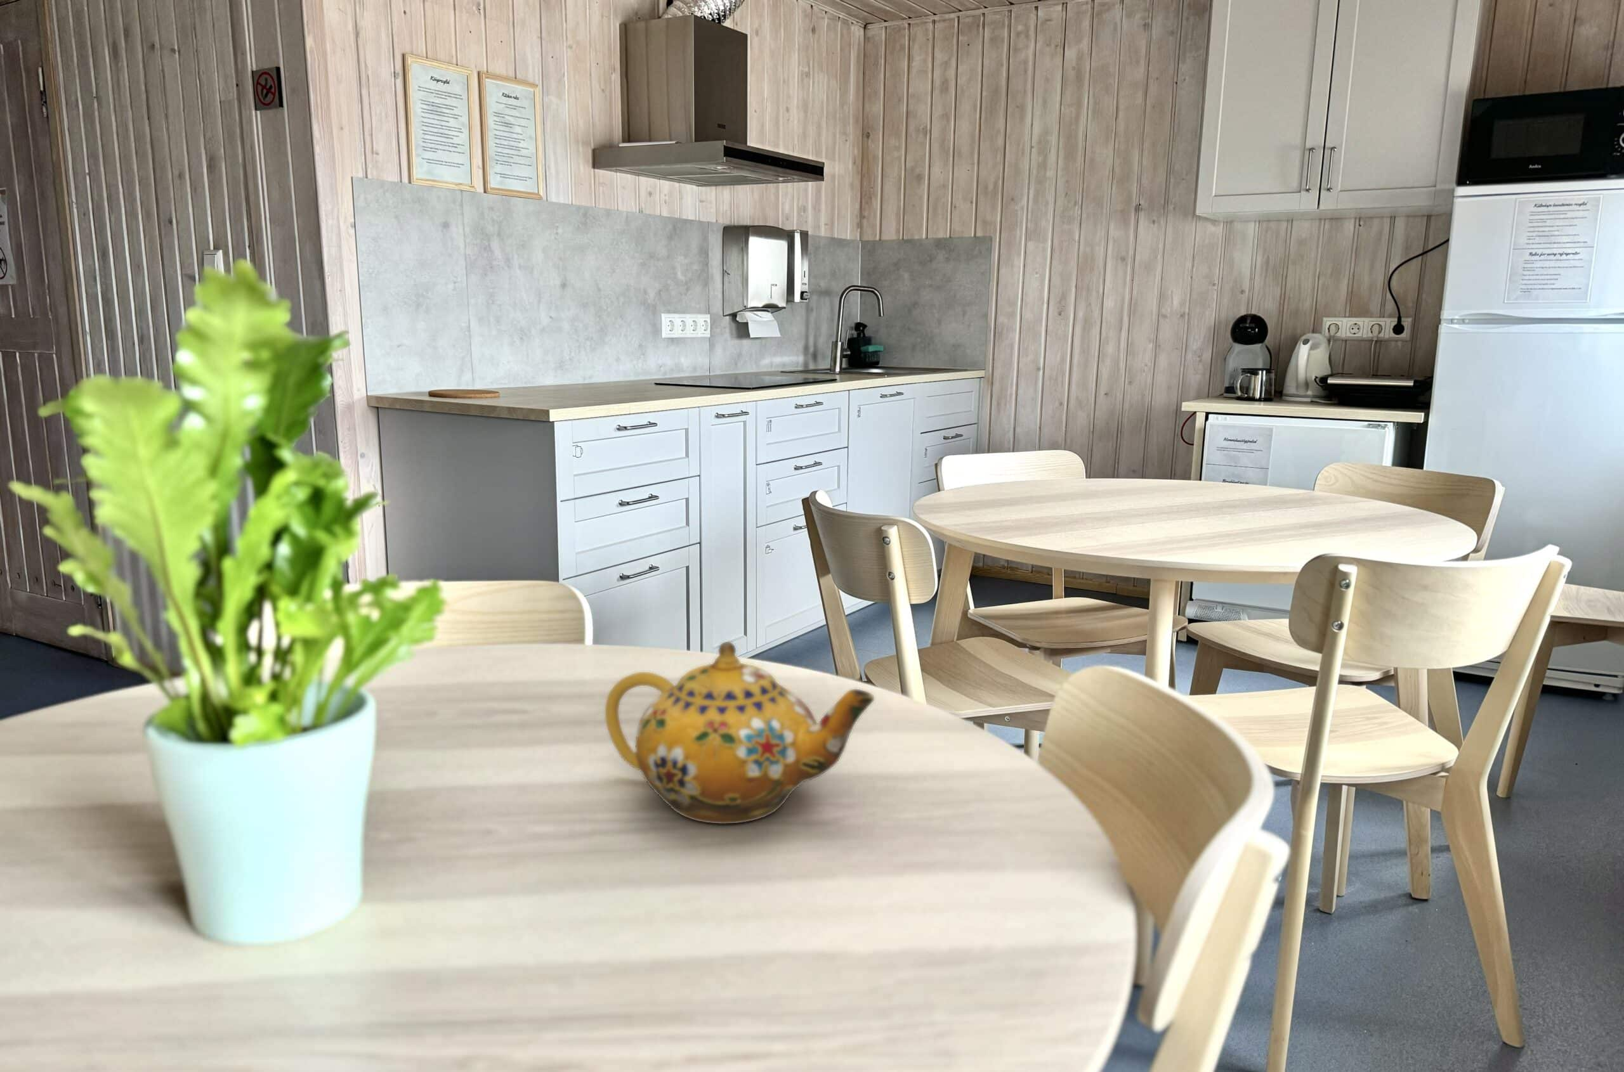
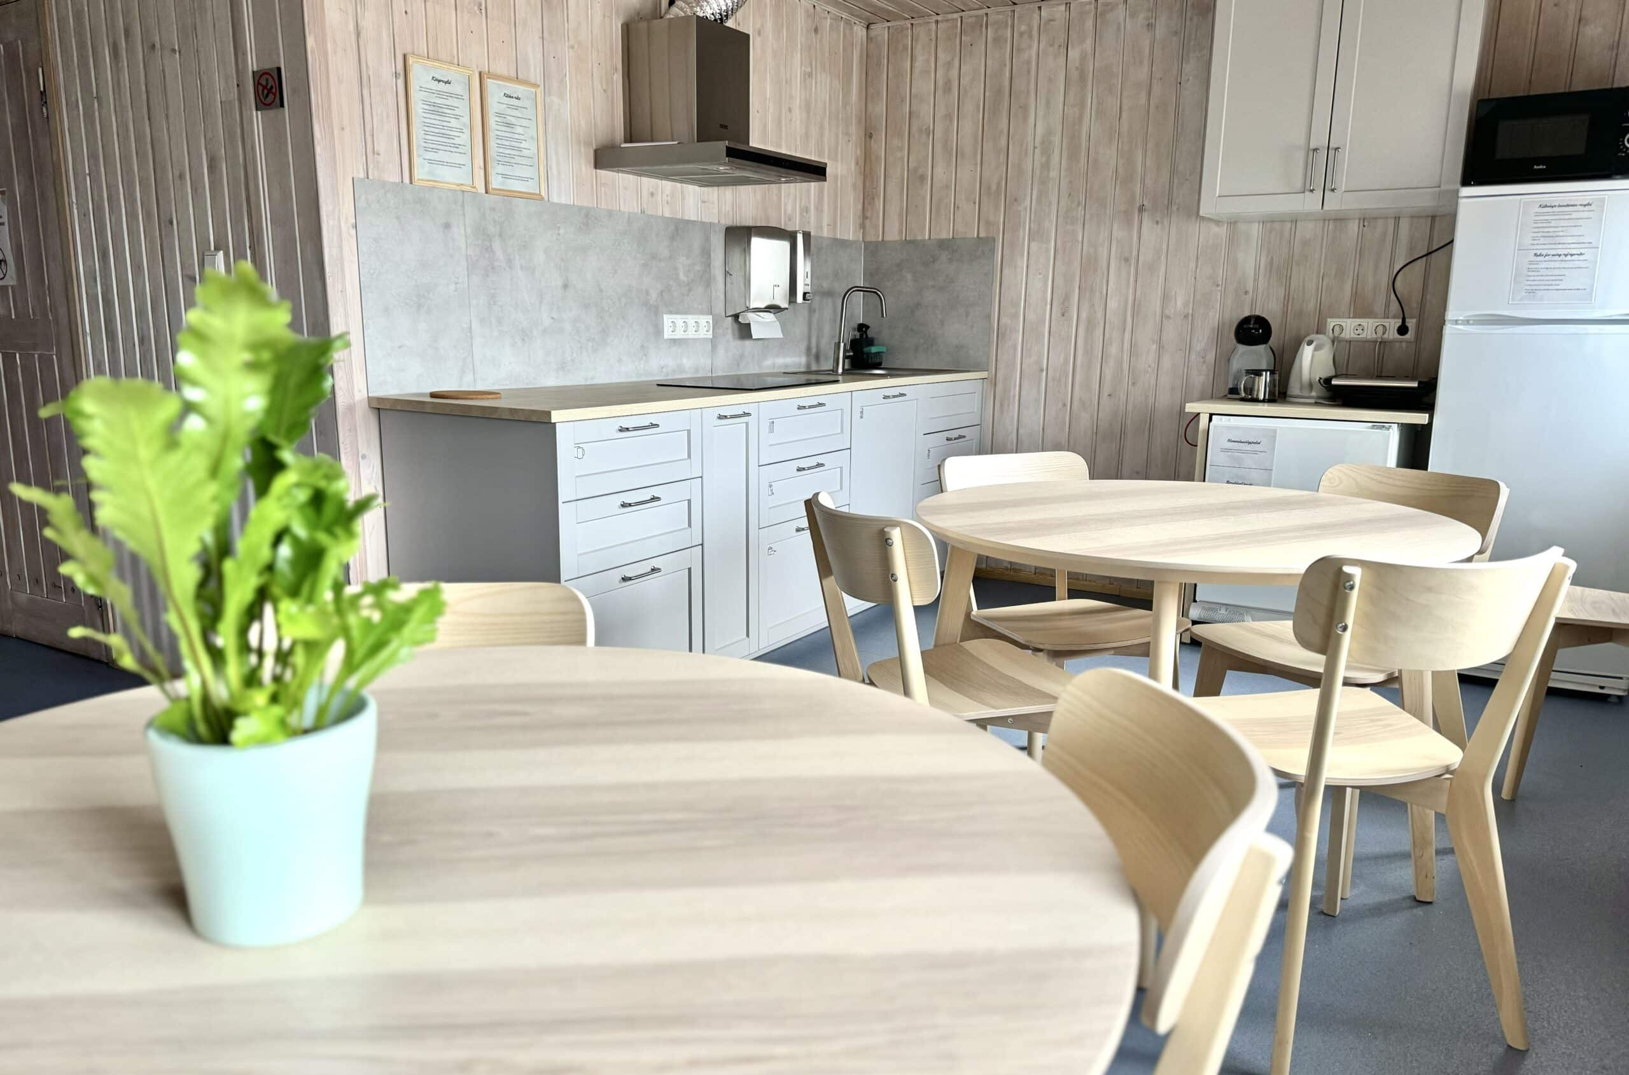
- teapot (730, 723)
